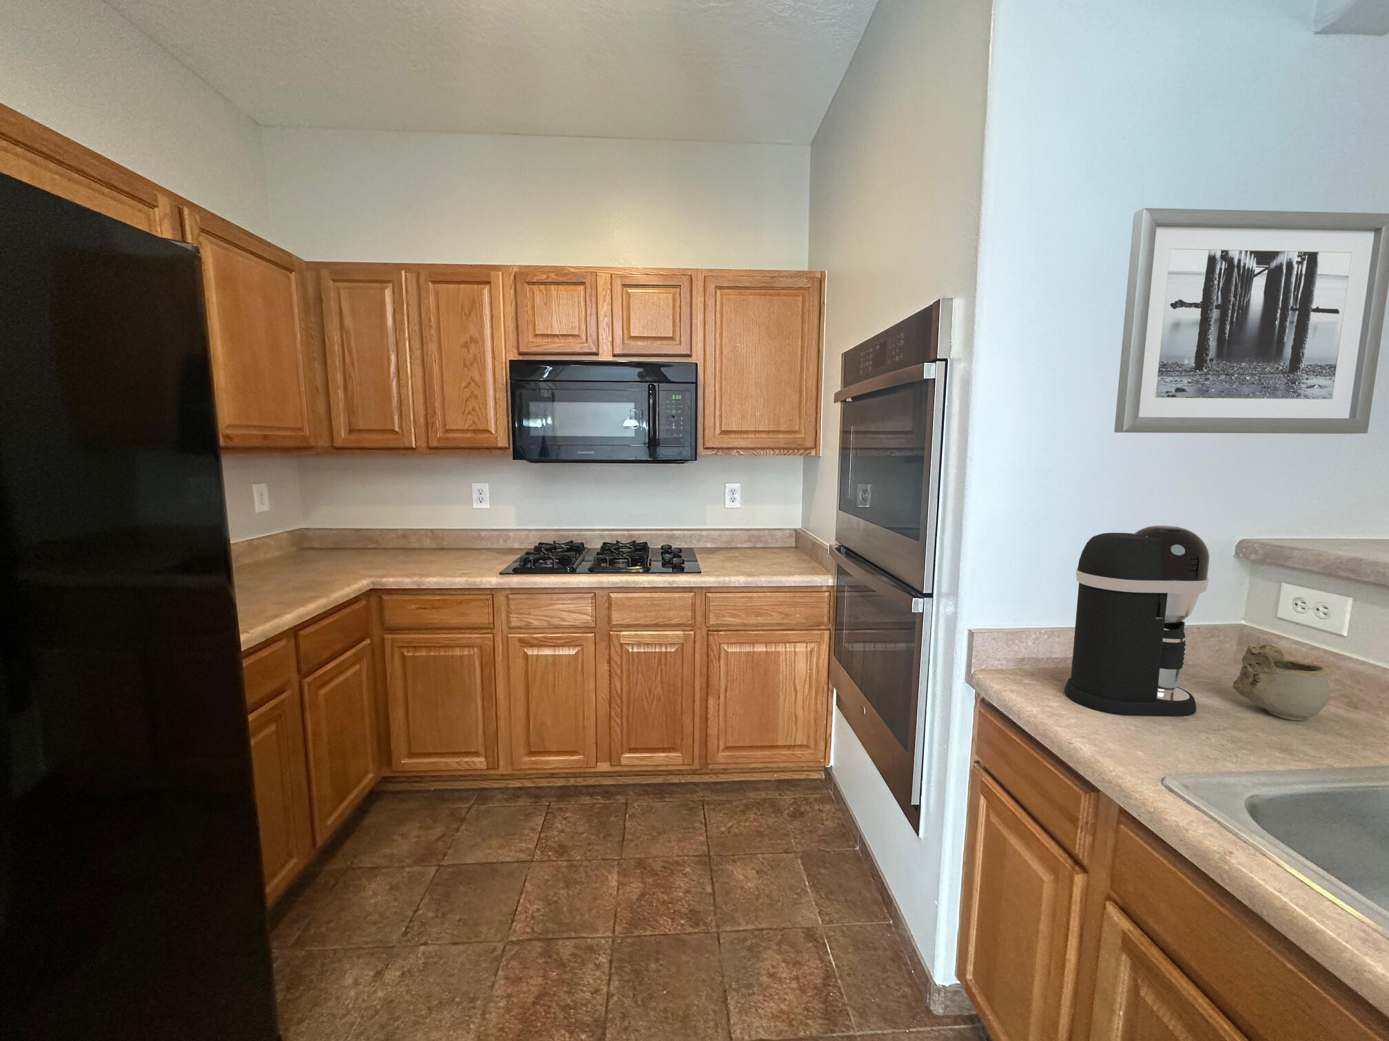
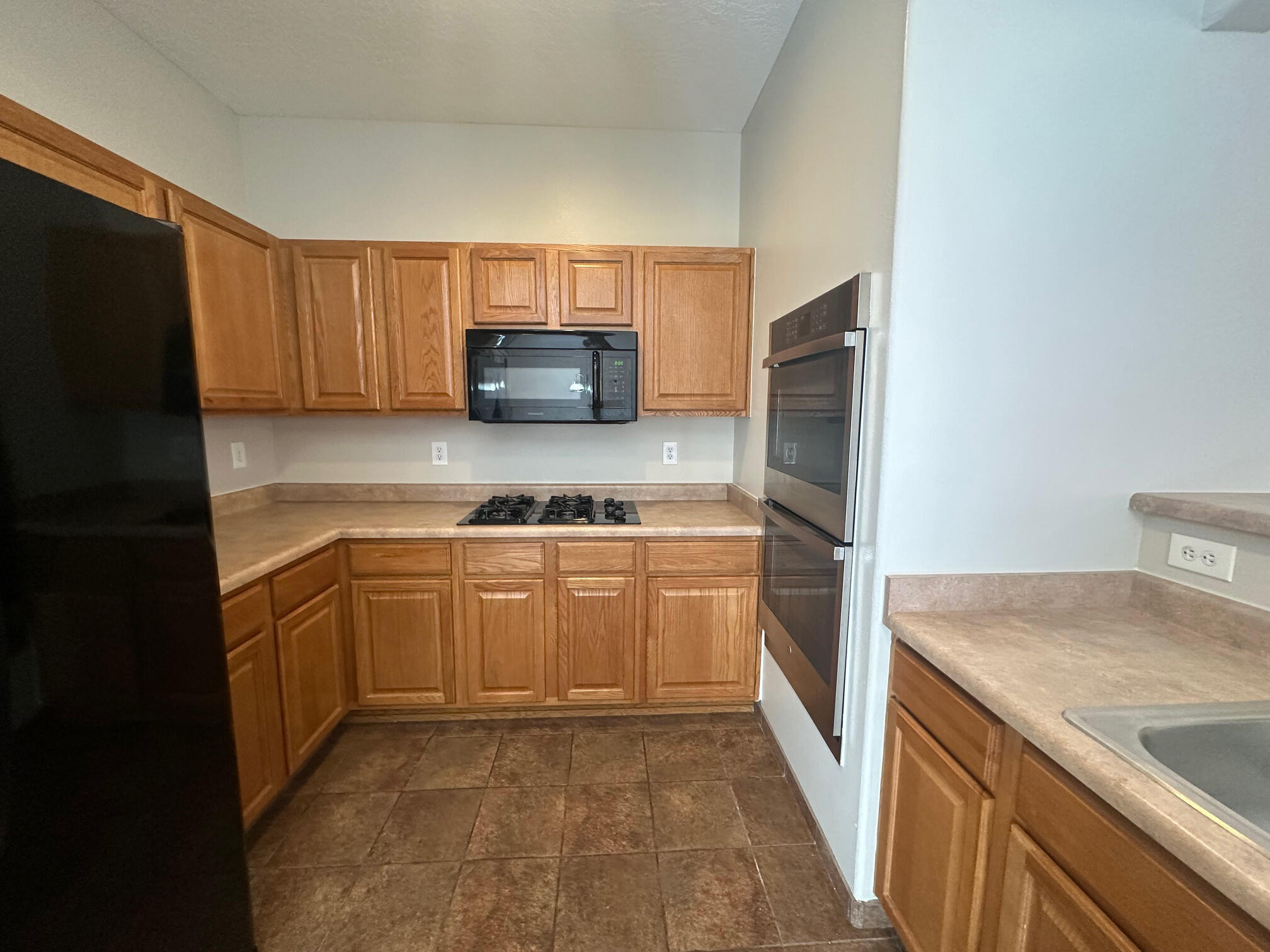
- coffee maker (1135, 615)
- mug (1282, 682)
- wall art (1253, 325)
